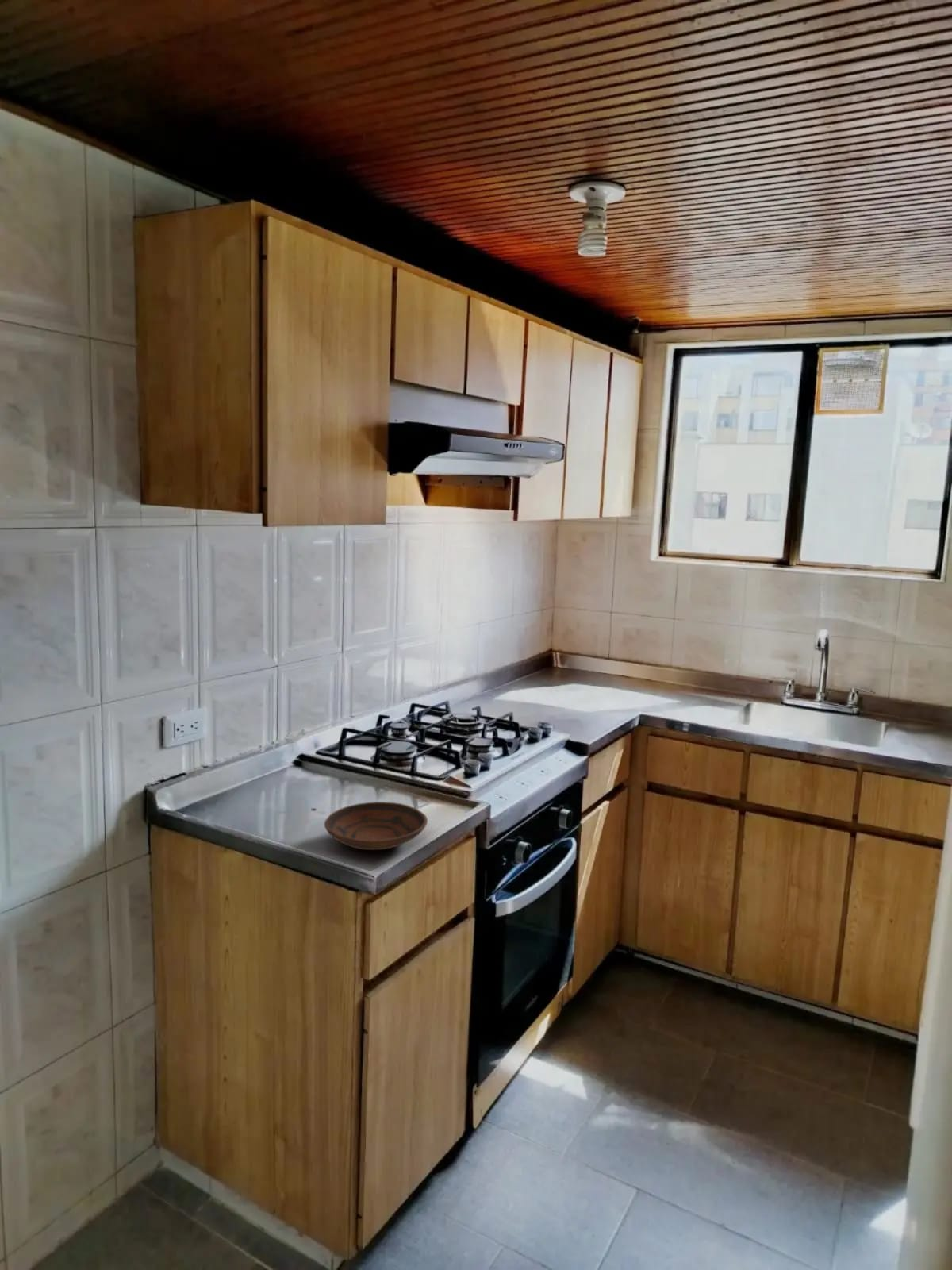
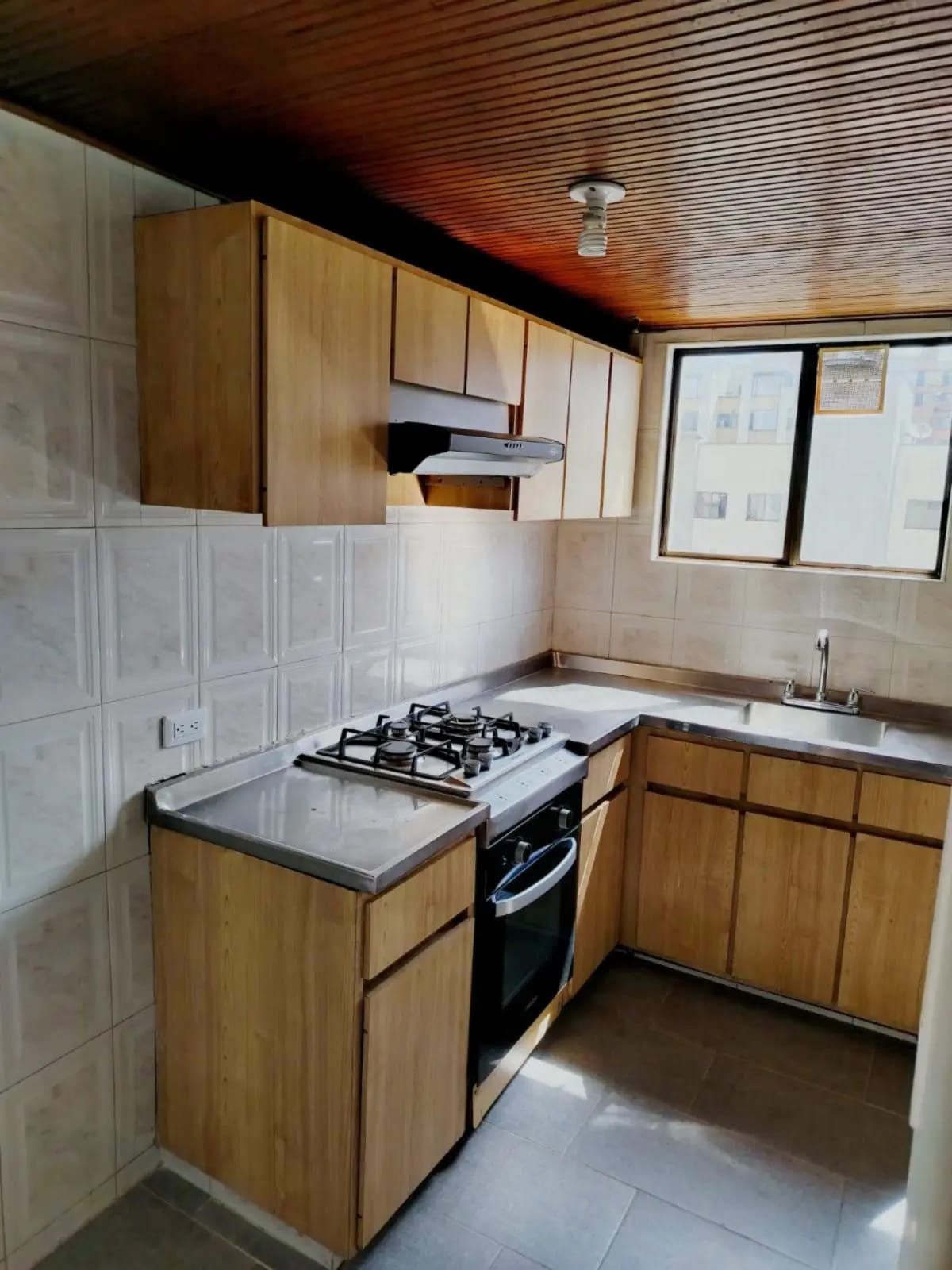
- bowl (375, 829)
